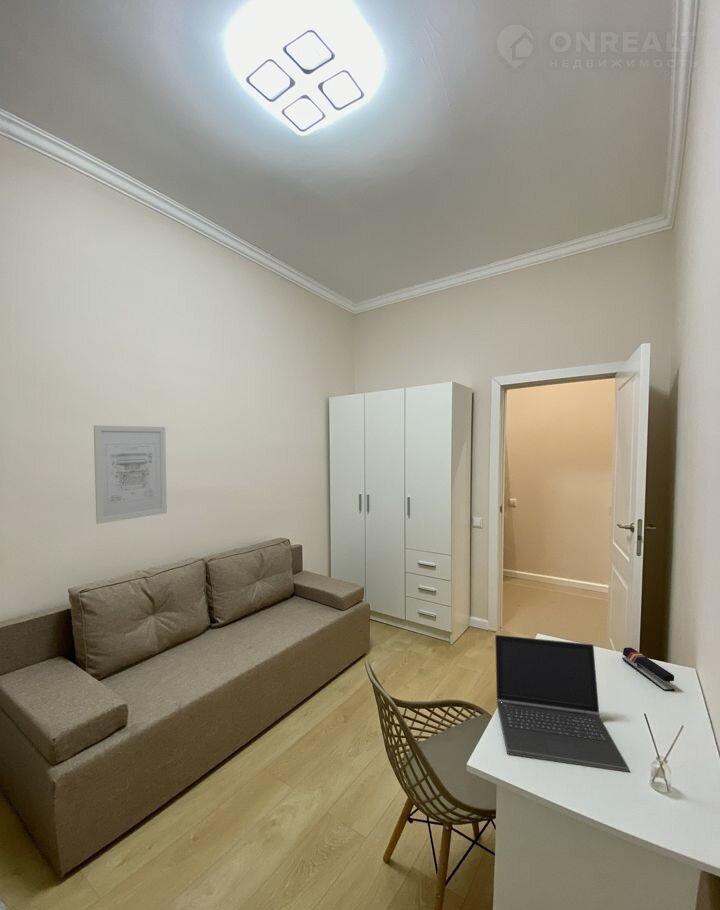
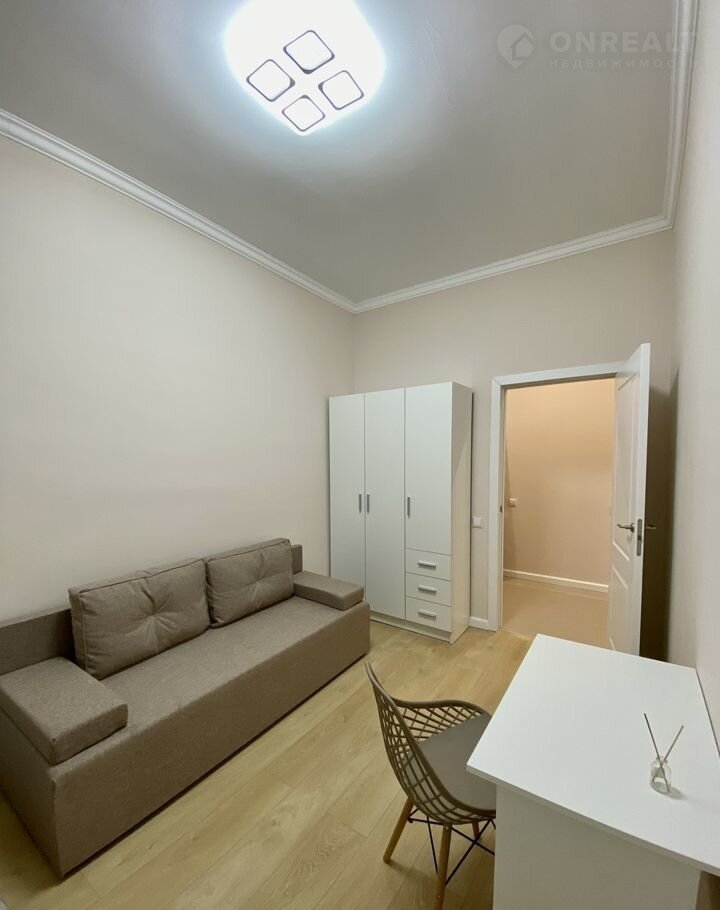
- laptop computer (553, 694)
- wall art (132, 472)
- stapler (646, 666)
